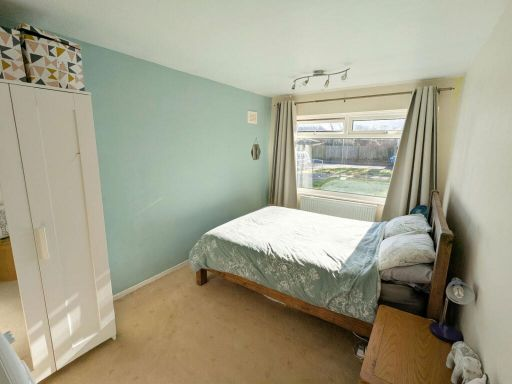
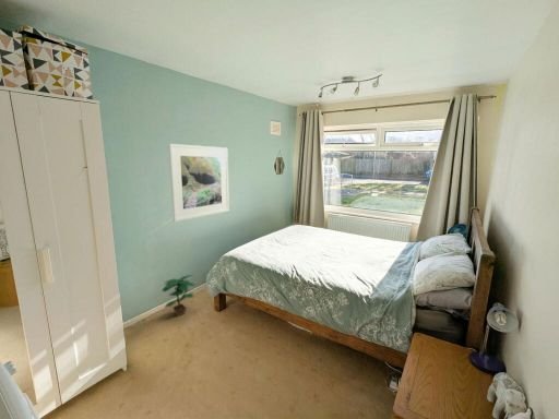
+ potted plant (178, 297)
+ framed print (202, 181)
